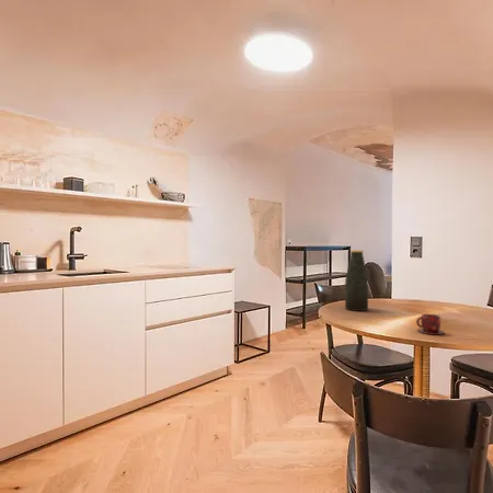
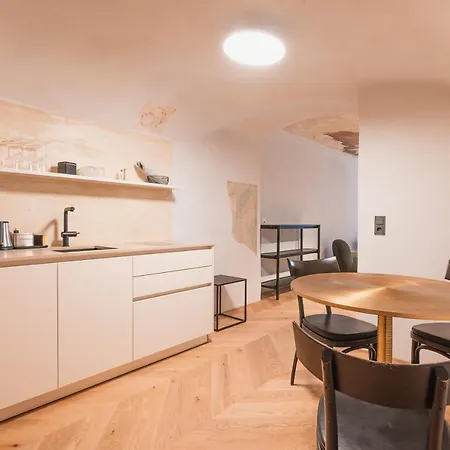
- teacup (429, 323)
- bottle (356, 279)
